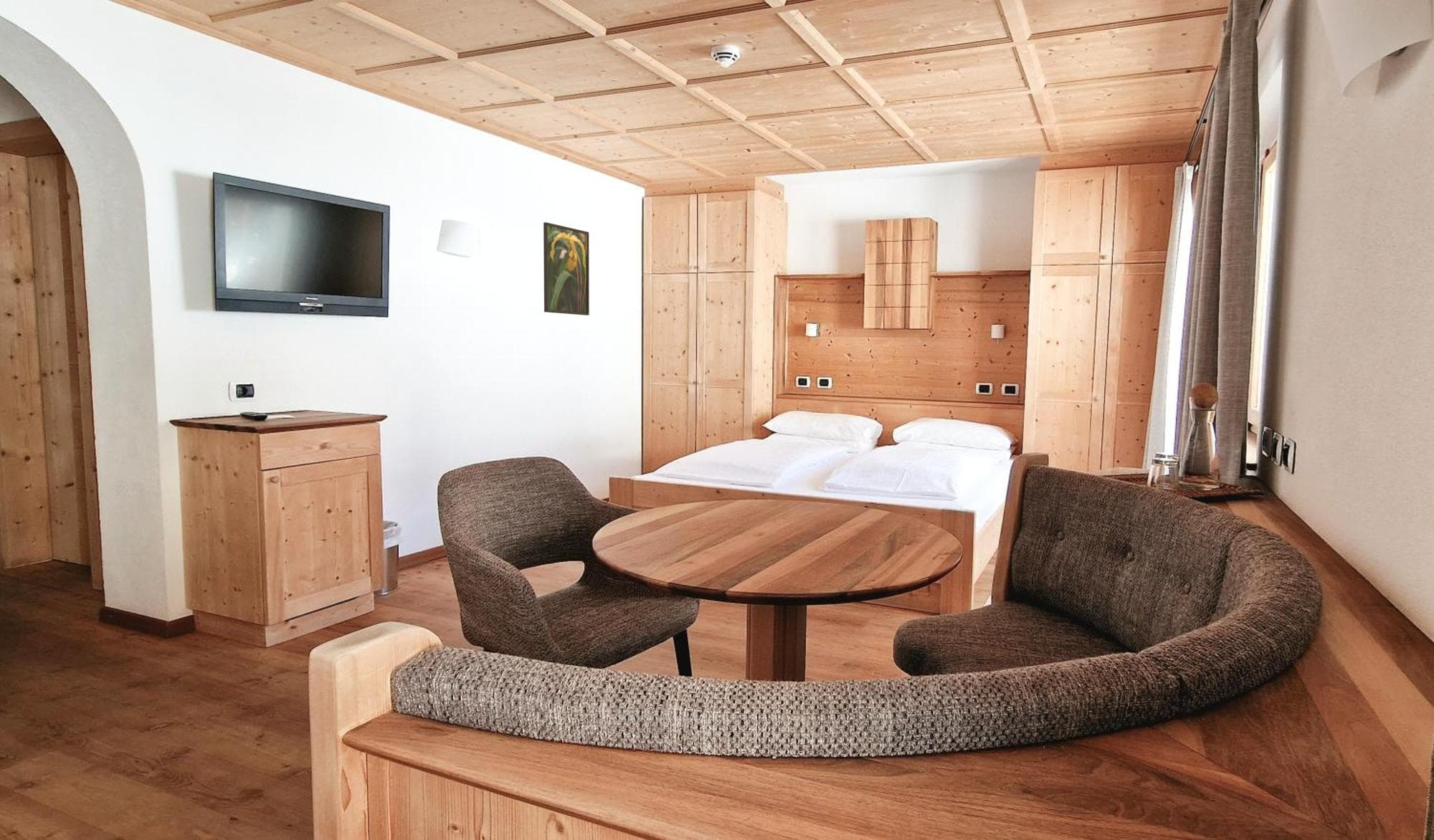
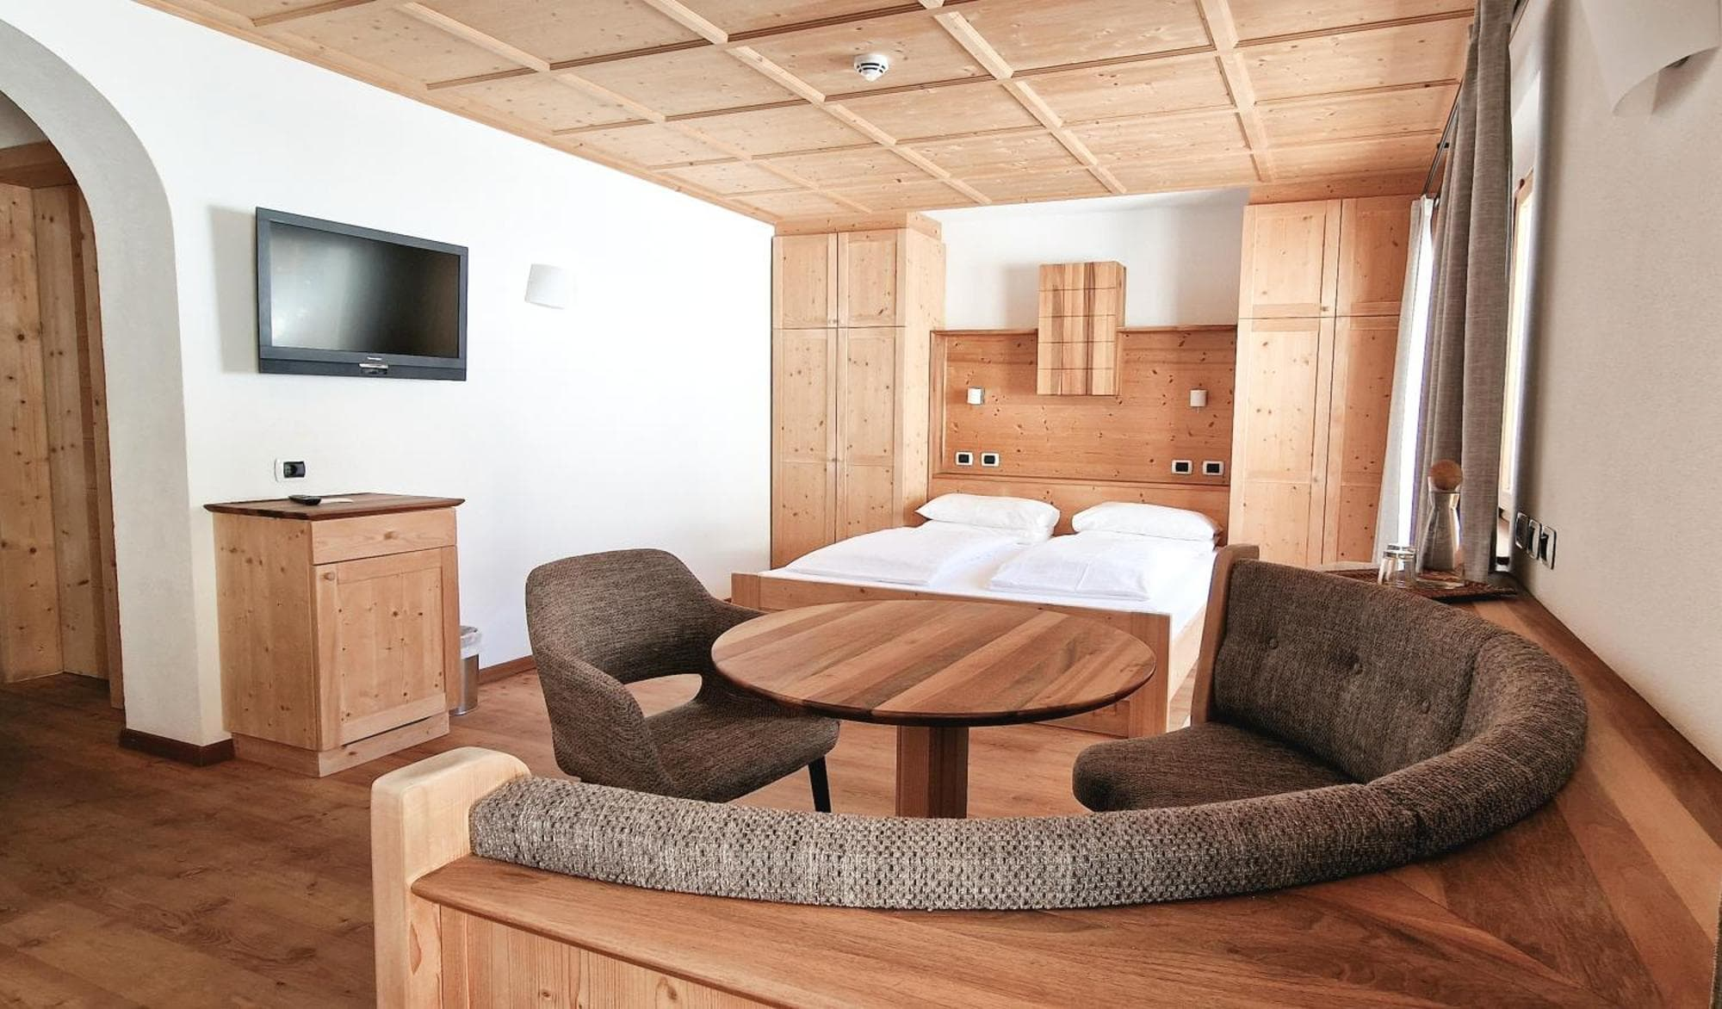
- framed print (567, 270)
